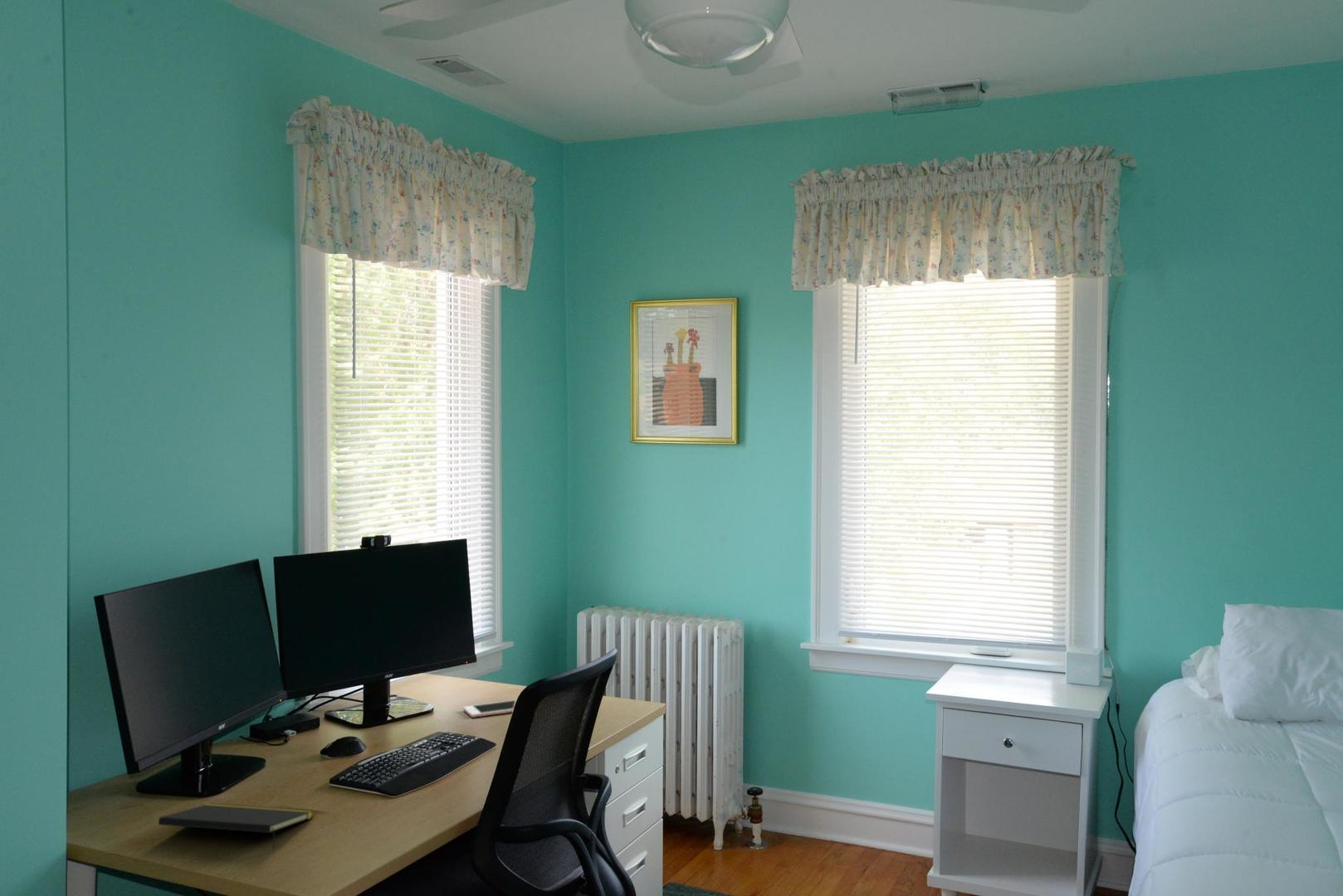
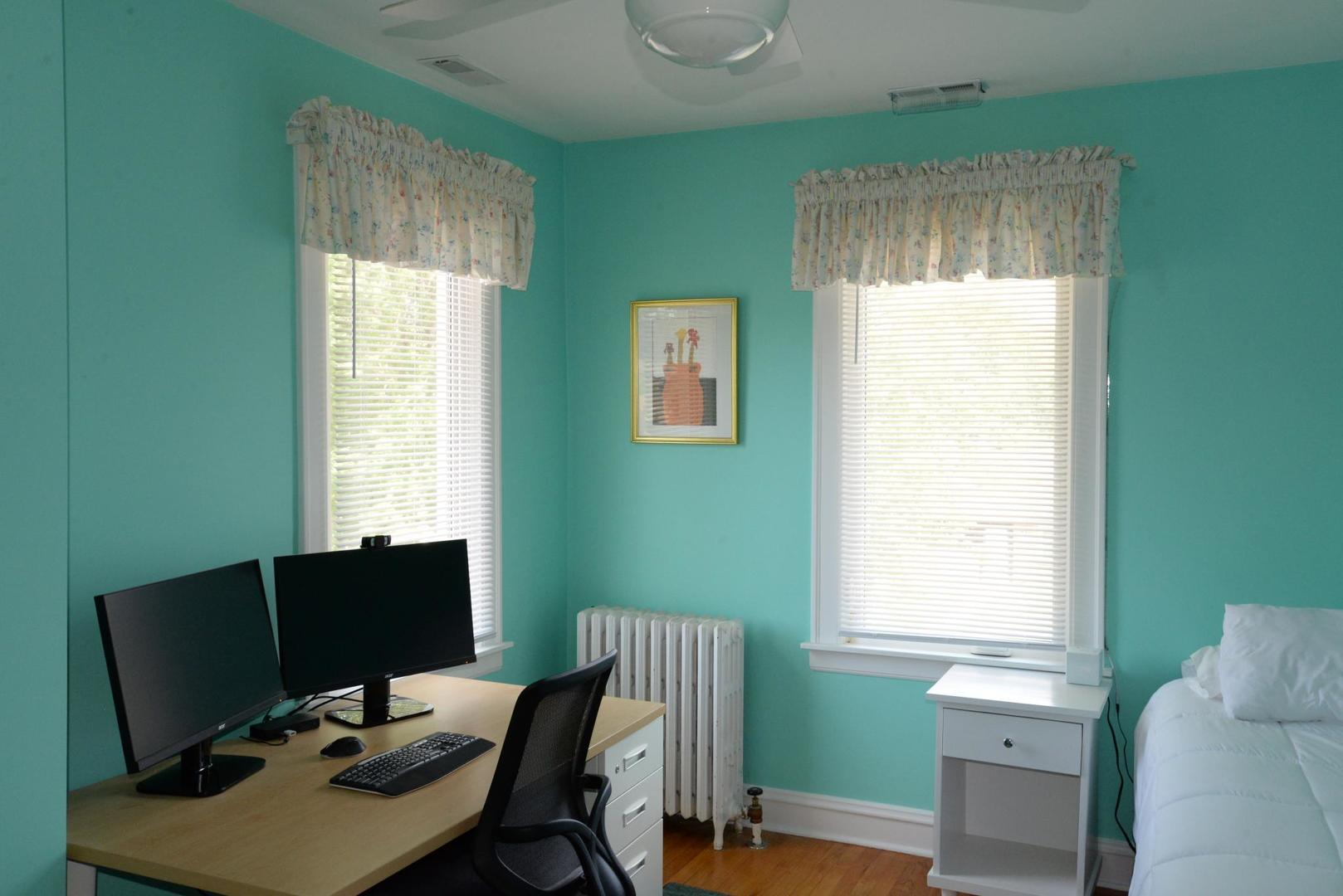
- cell phone (498, 708)
- notepad (238, 817)
